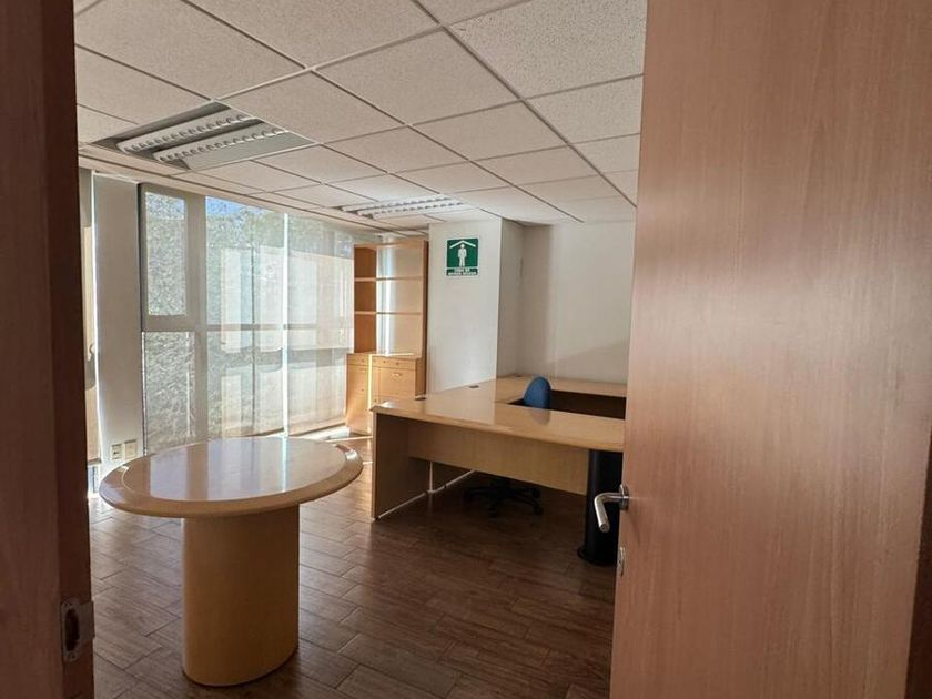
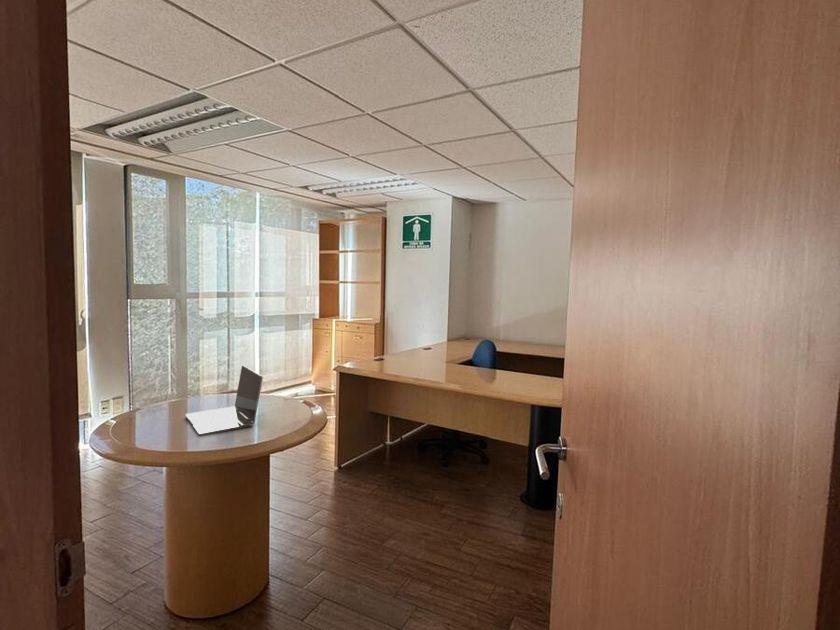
+ laptop (227, 407)
